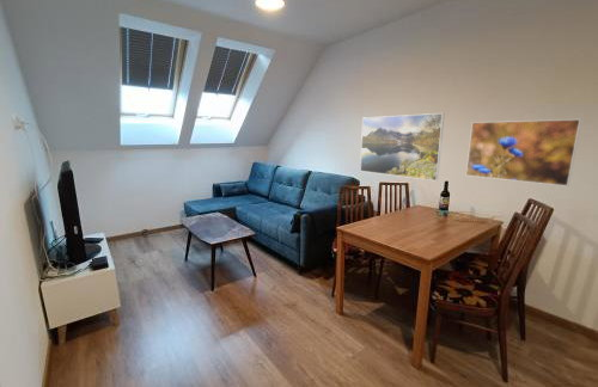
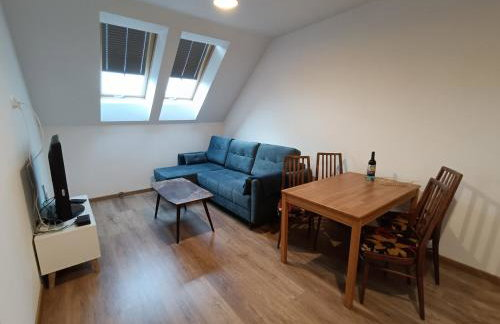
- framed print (396, 146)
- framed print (515, 150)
